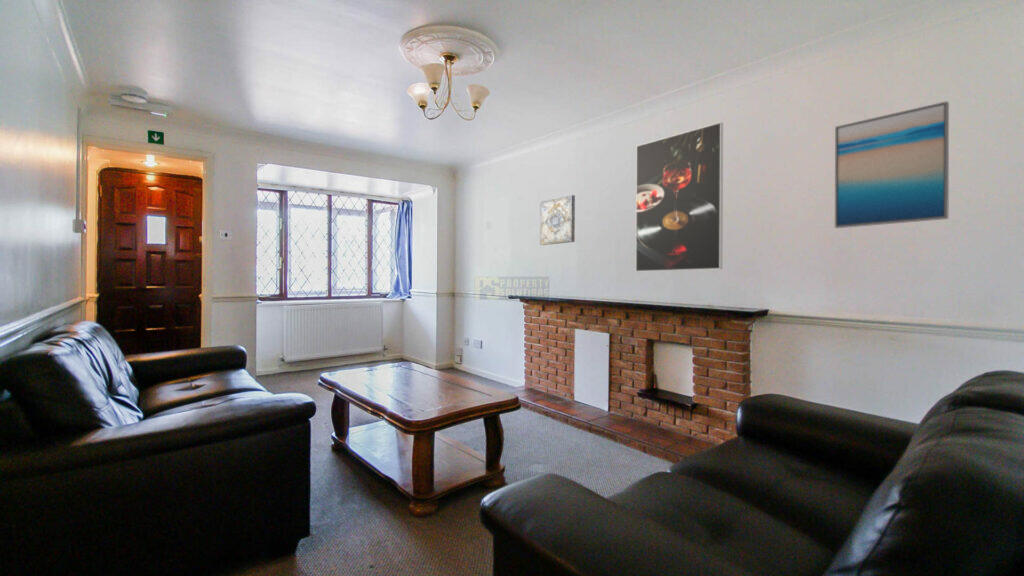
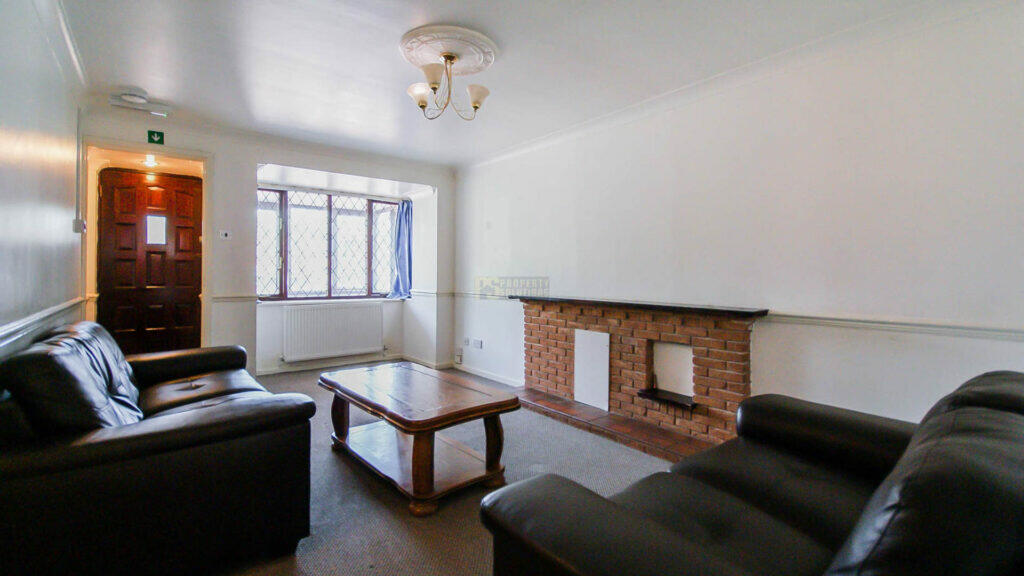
- wall art (887, 169)
- wall art (556, 221)
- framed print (676, 202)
